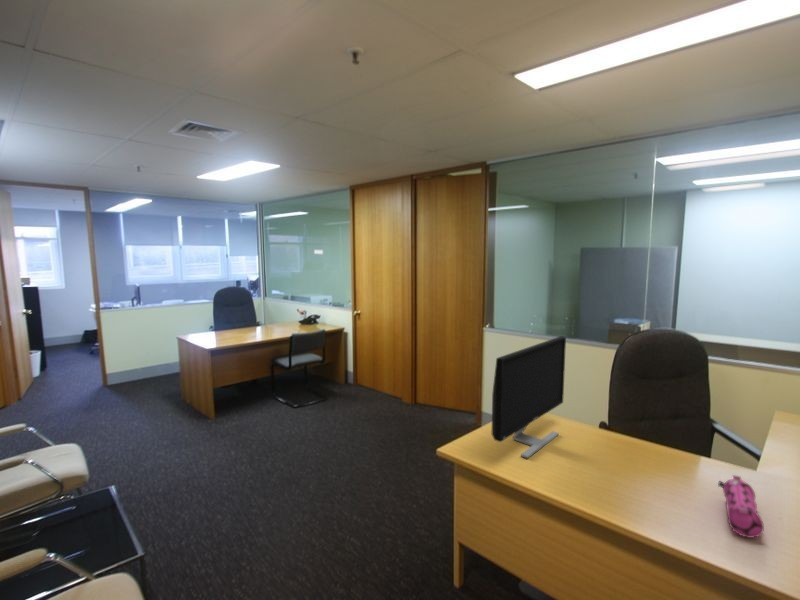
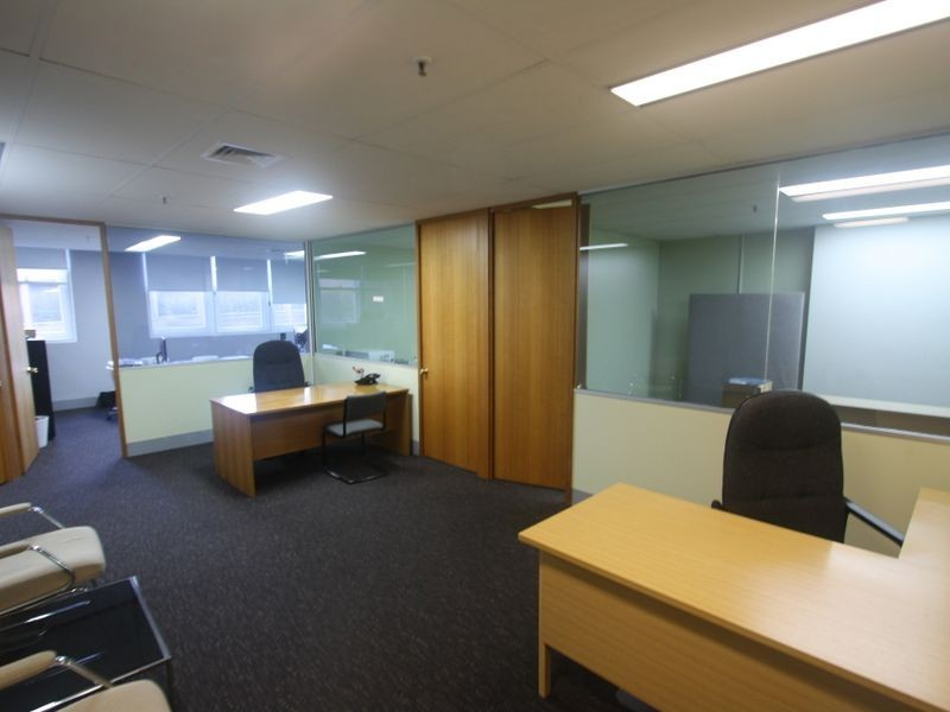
- monitor (531, 394)
- pencil case (740, 504)
